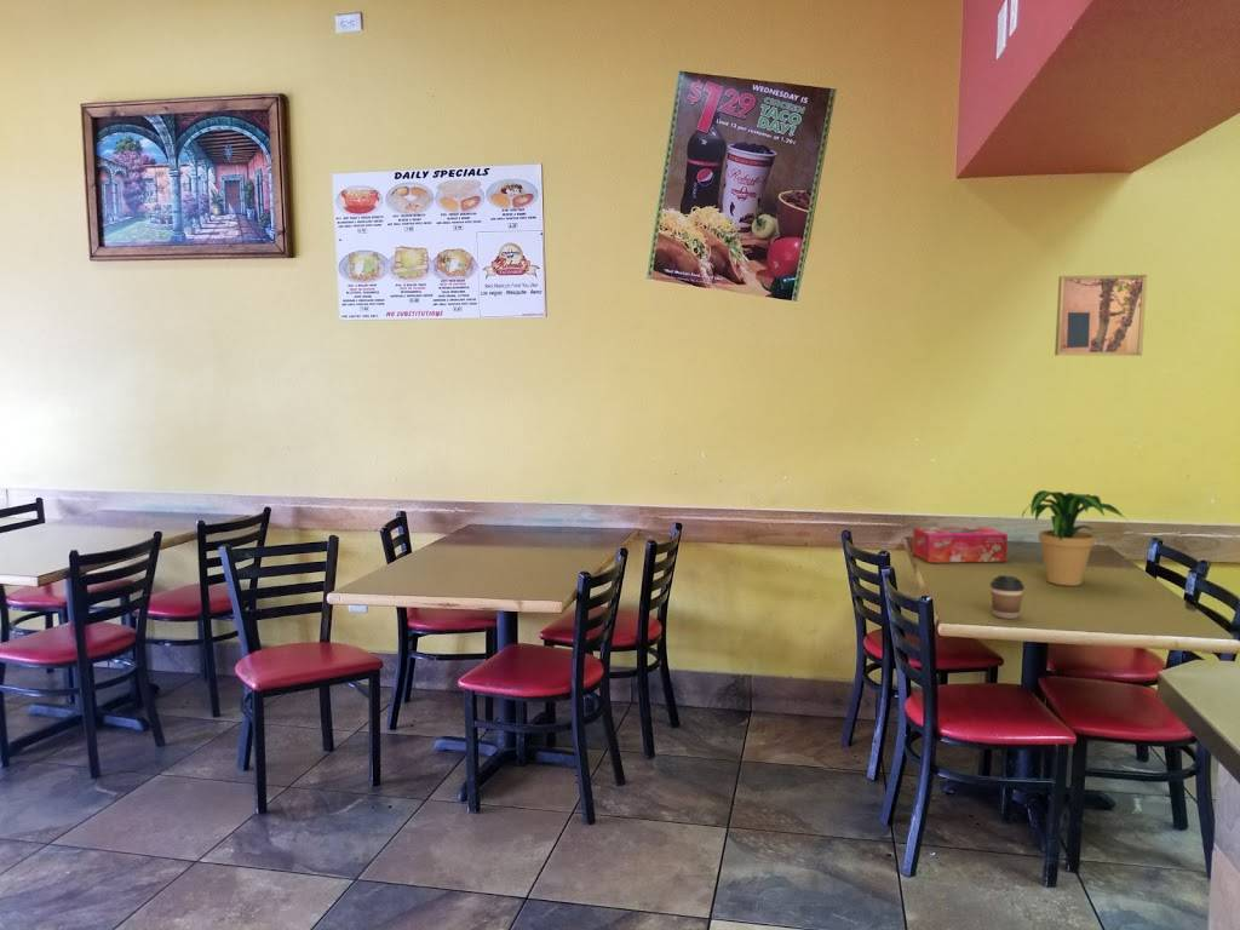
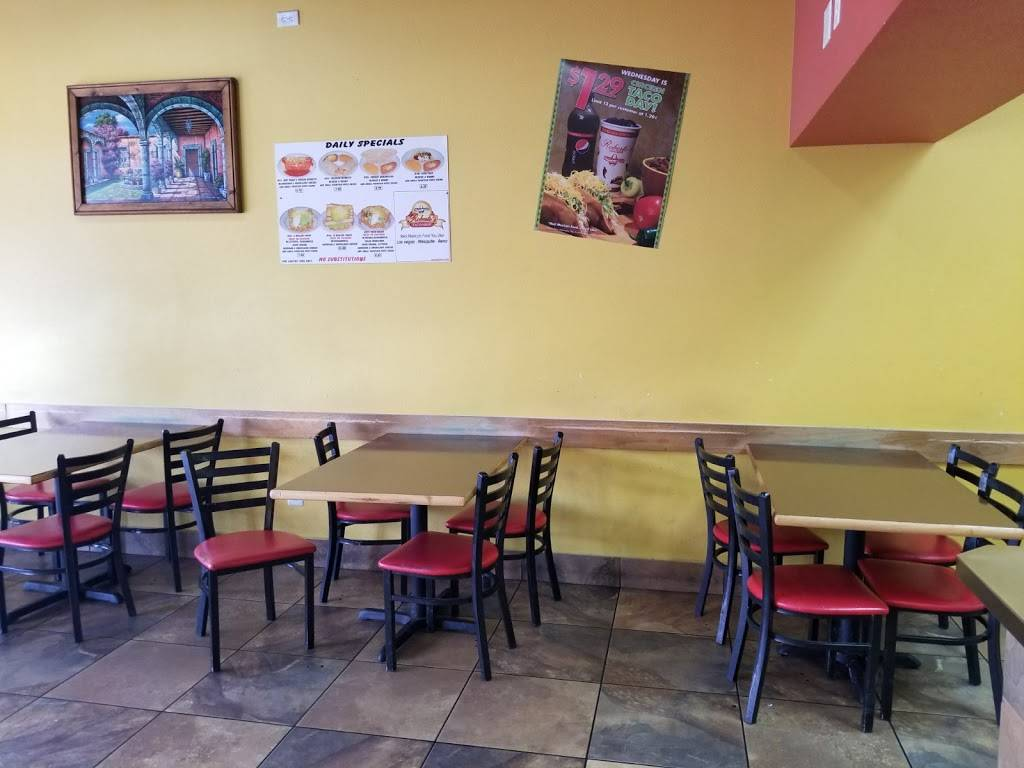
- tissue box (958, 544)
- potted plant (1066, 535)
- coffee cup (1006, 595)
- wall art (1100, 315)
